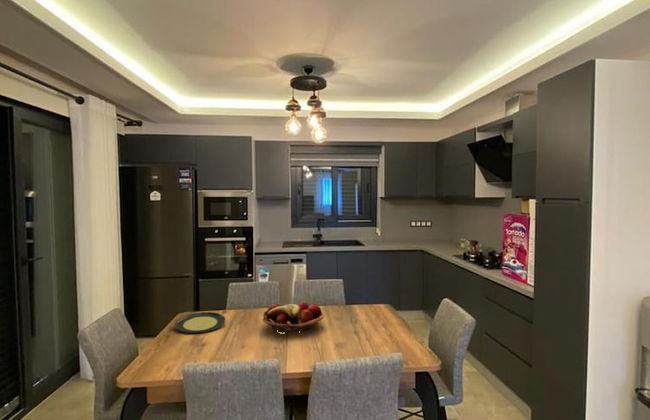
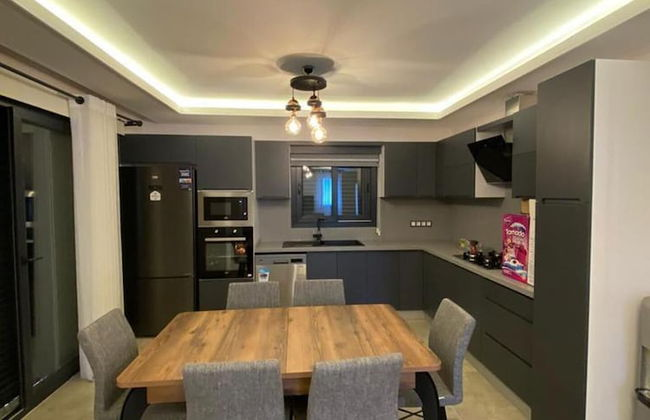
- fruit basket (293, 315)
- plate (200, 322)
